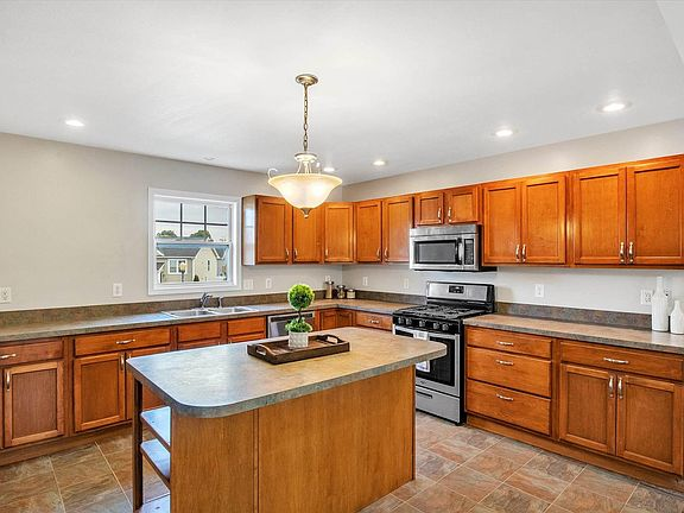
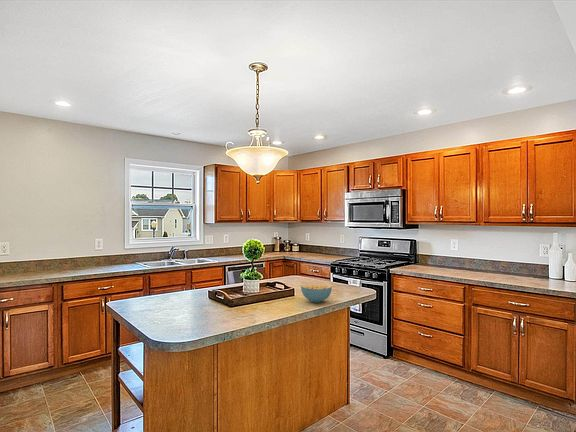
+ cereal bowl (316, 293)
